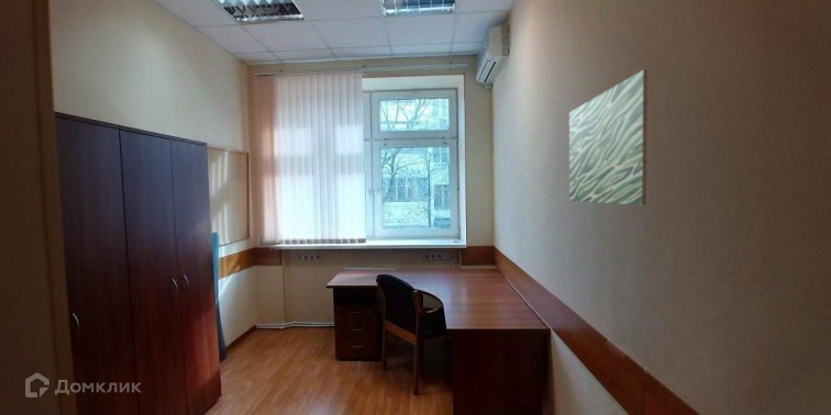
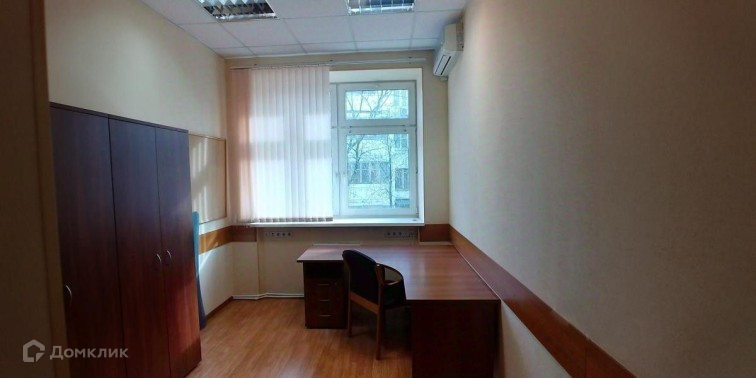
- wall art (599, 149)
